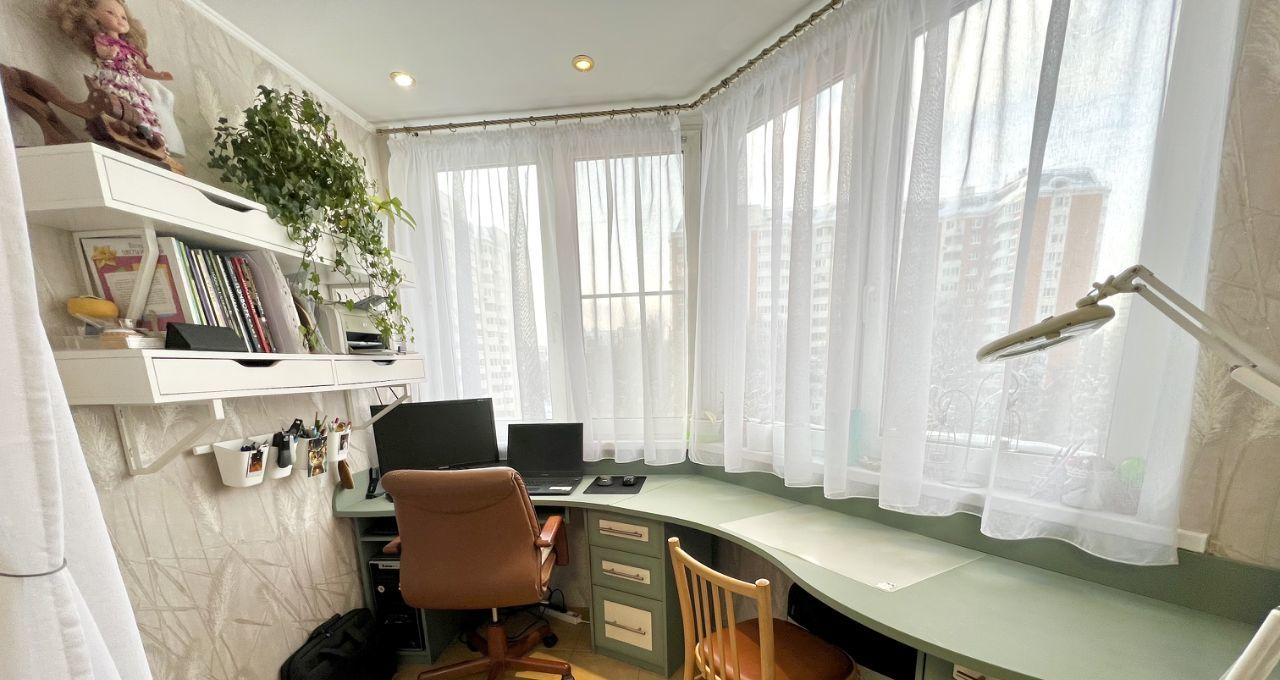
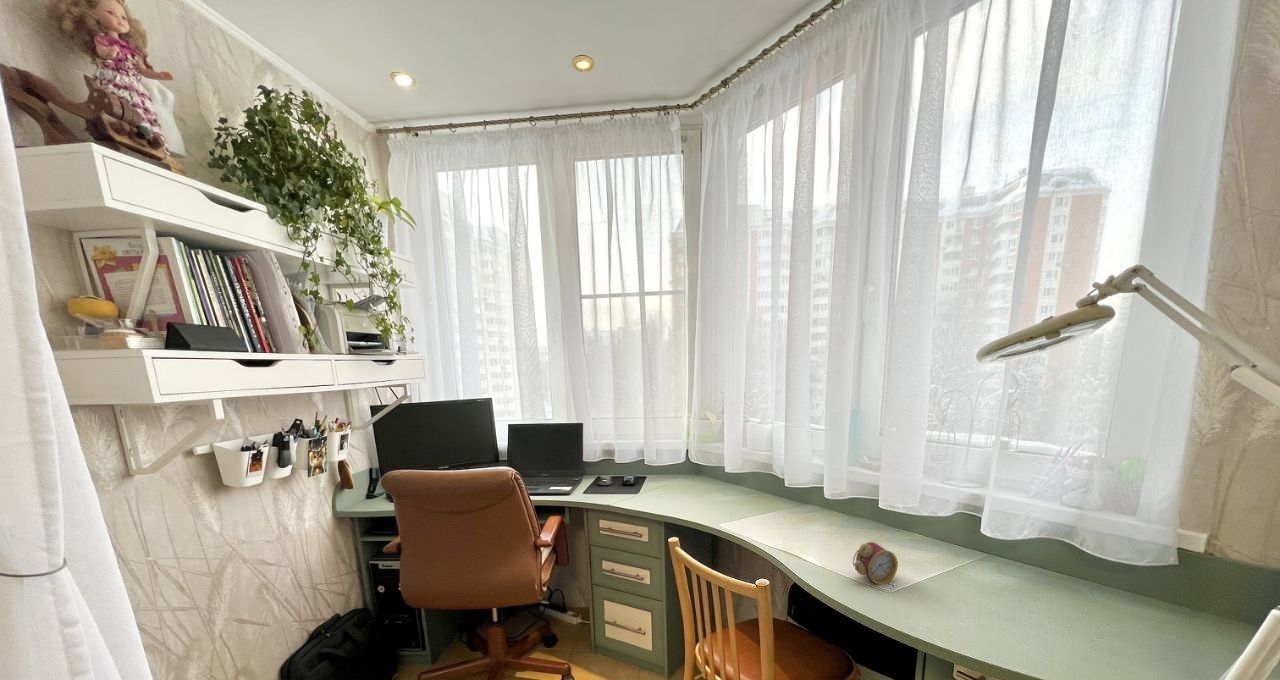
+ alarm clock (873, 561)
